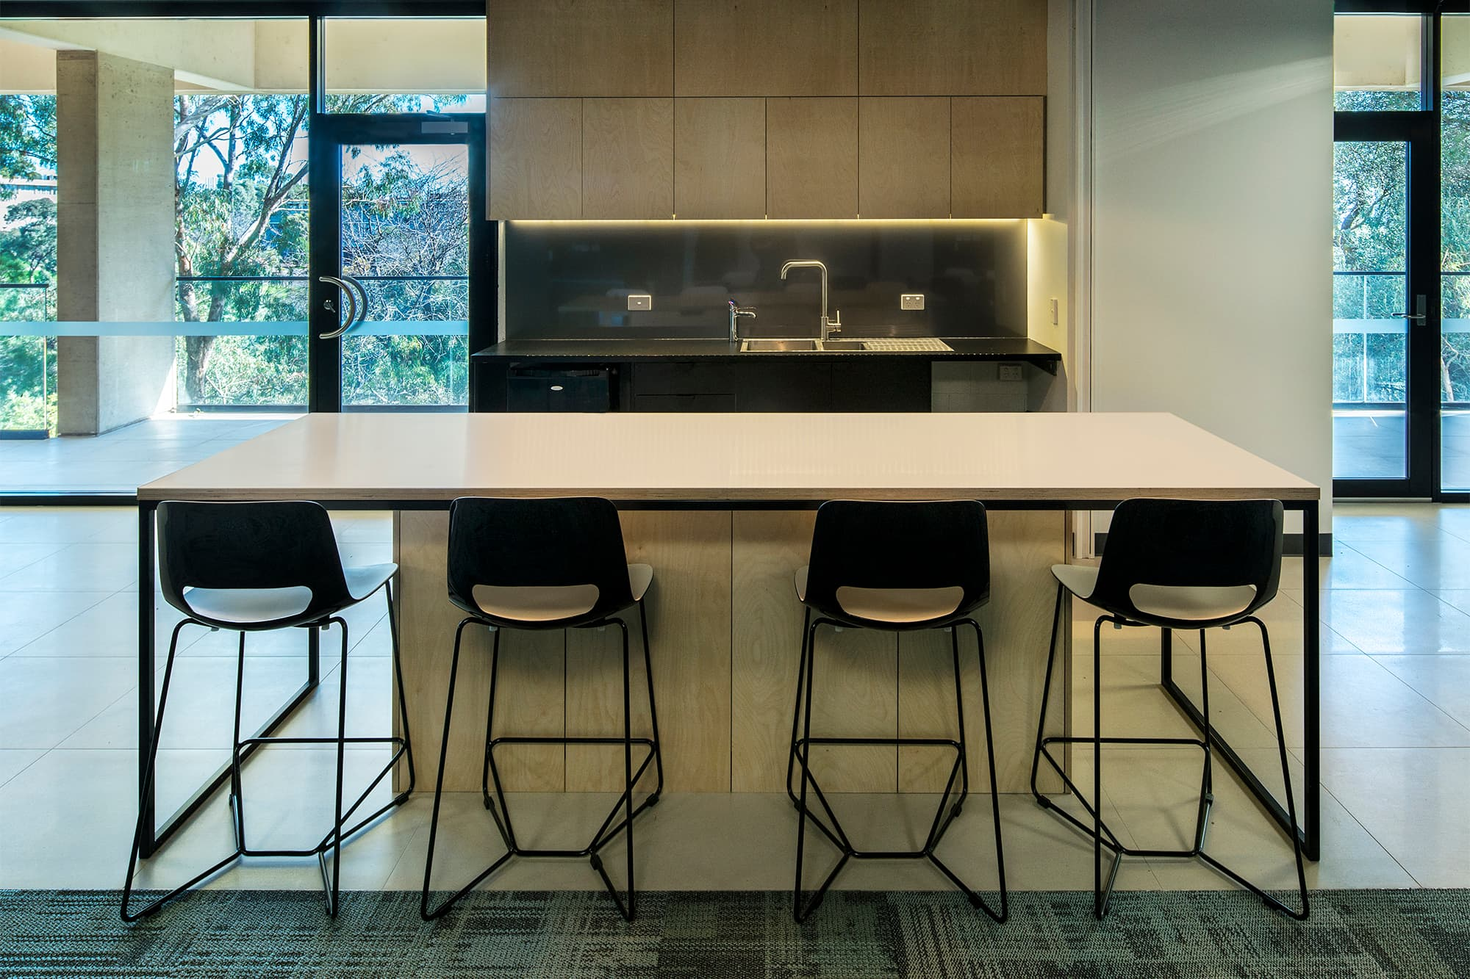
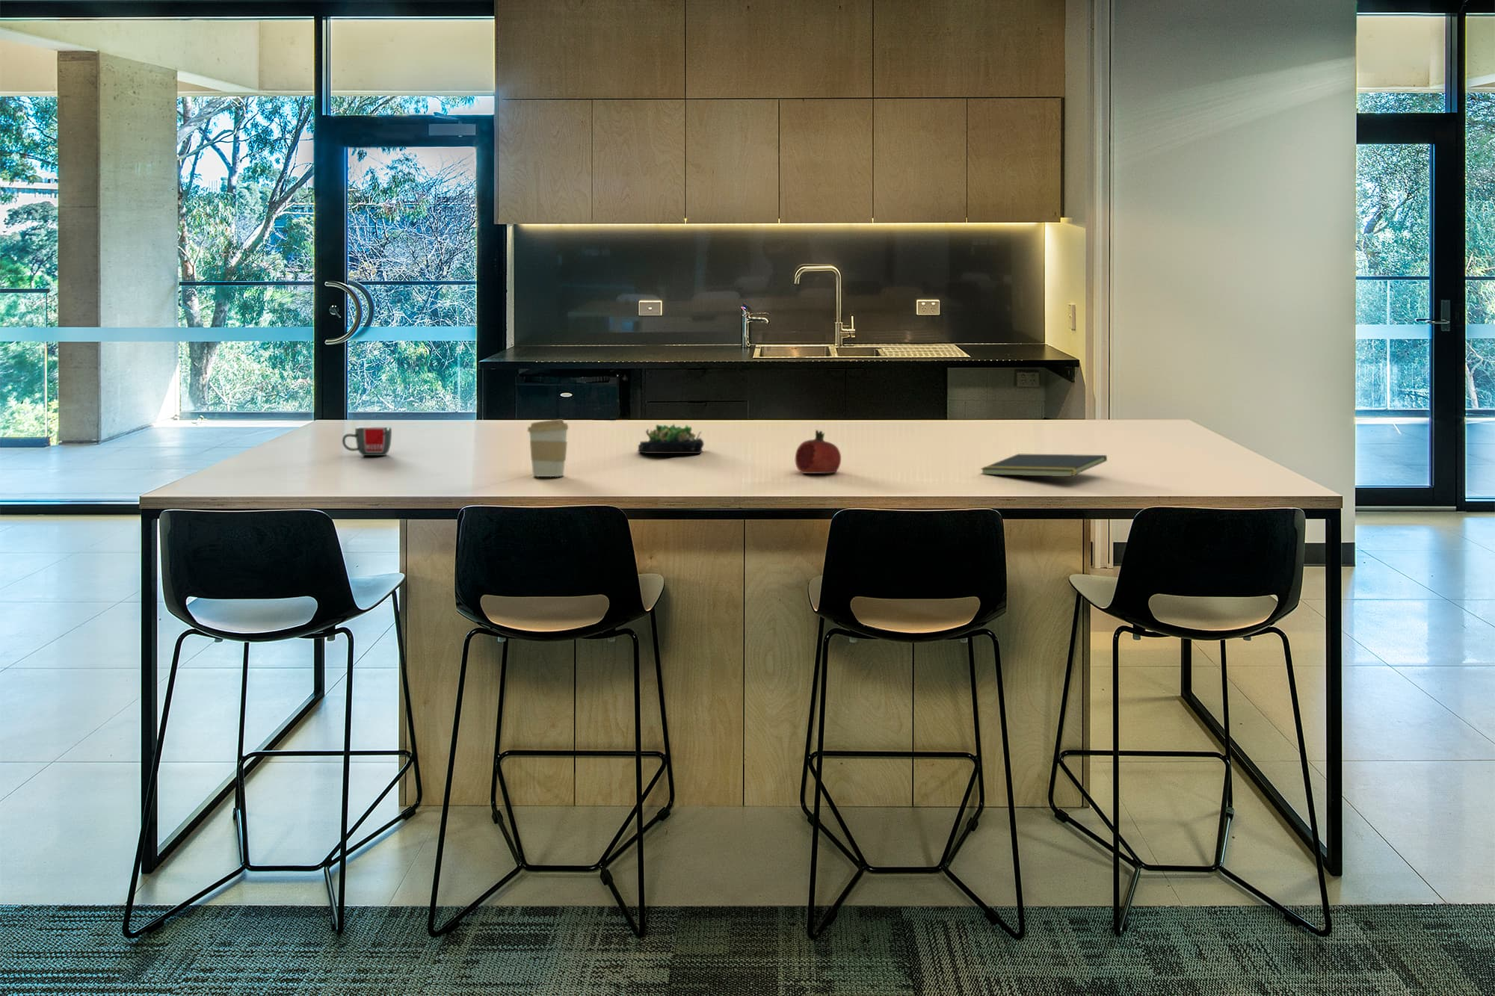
+ mug (367, 441)
+ coffee cup (548, 448)
+ notepad (1043, 465)
+ fruit (818, 451)
+ succulent plant (671, 438)
